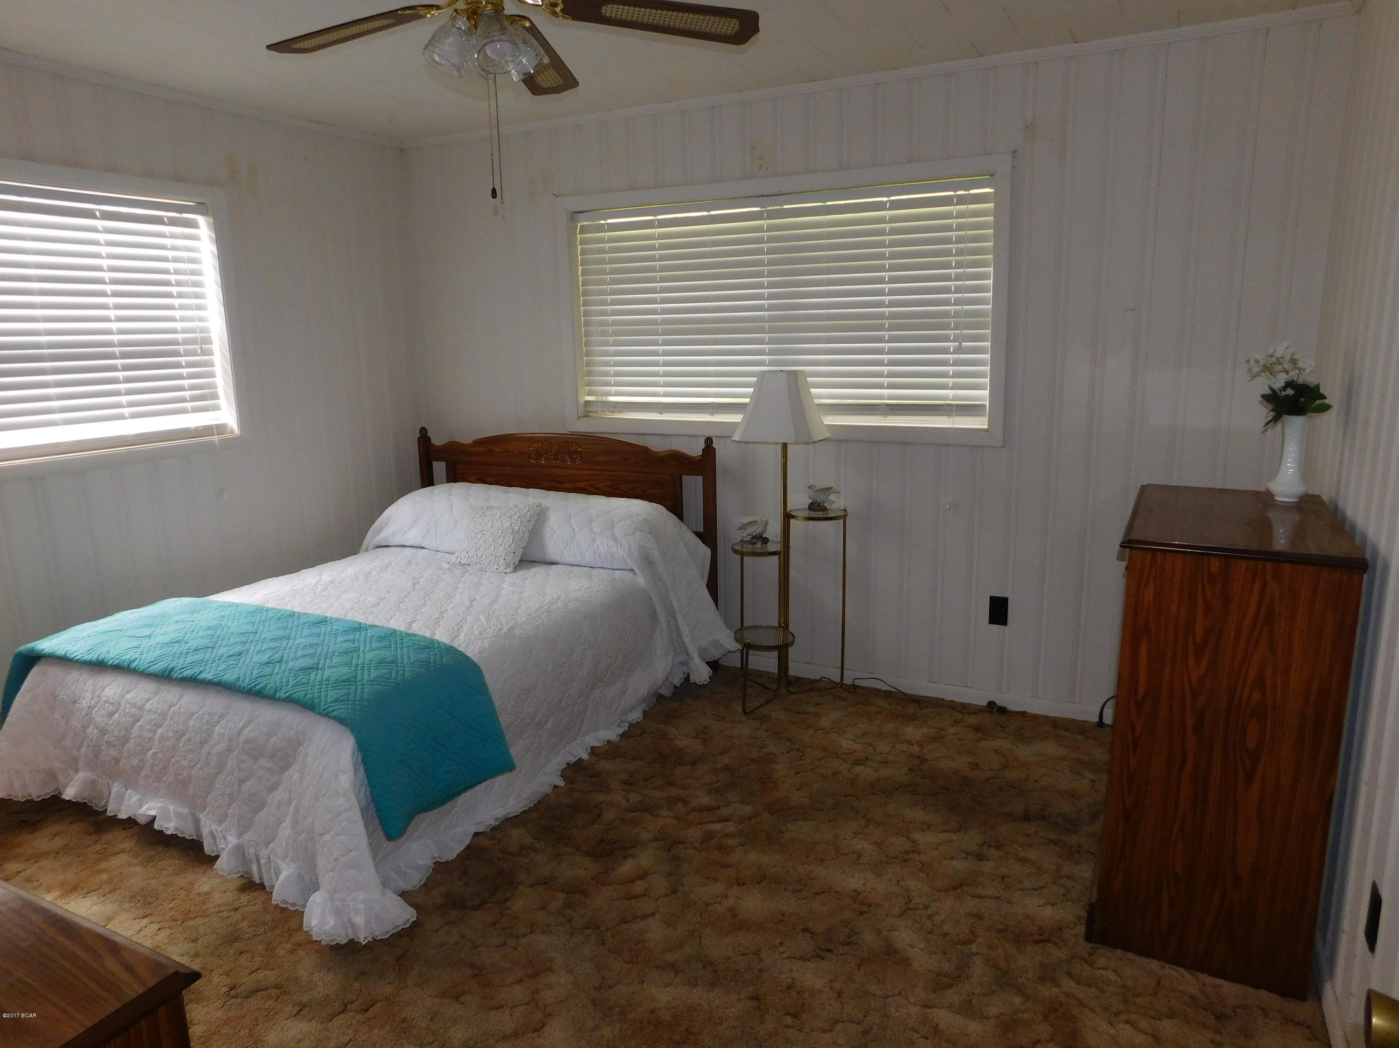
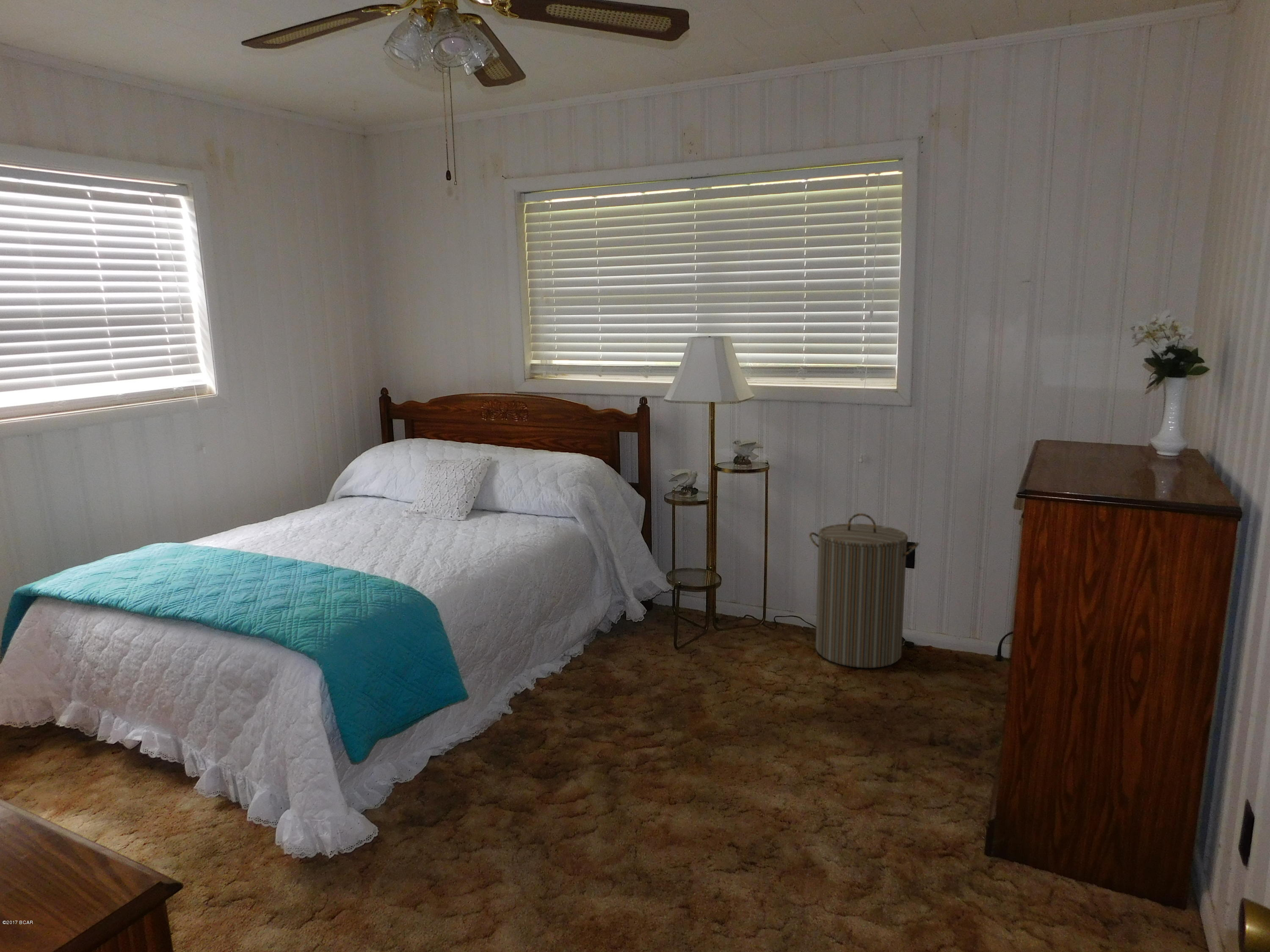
+ laundry hamper (861, 583)
